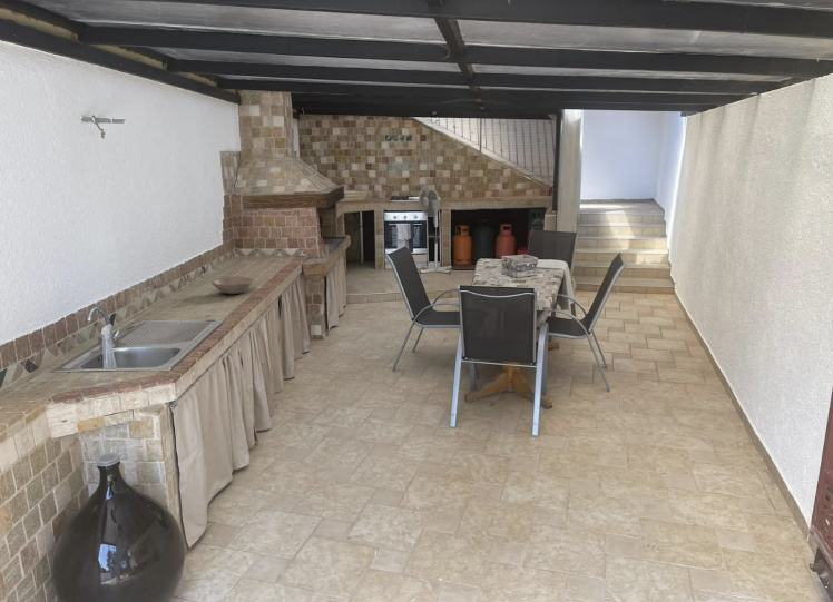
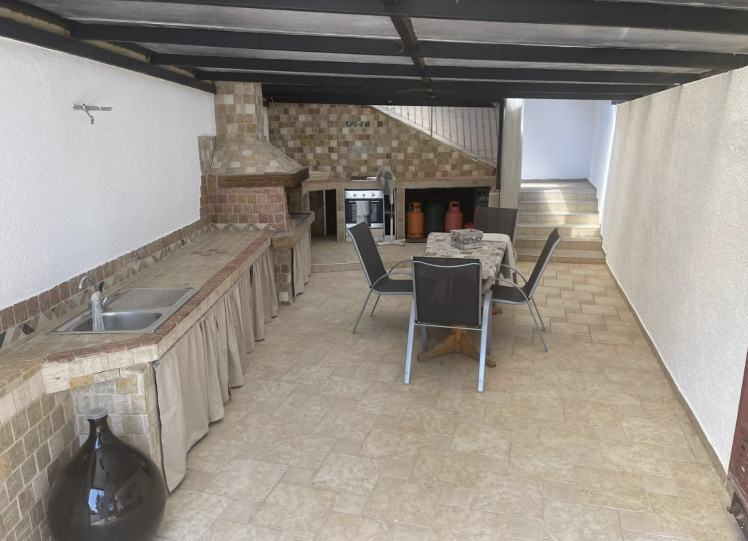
- bowl (233, 286)
